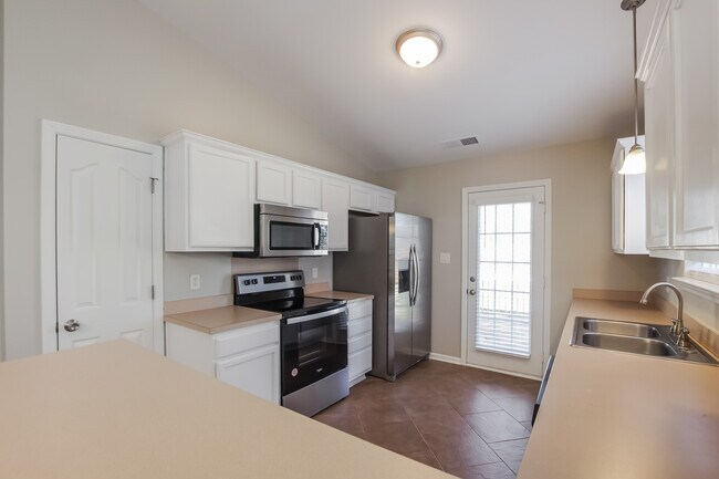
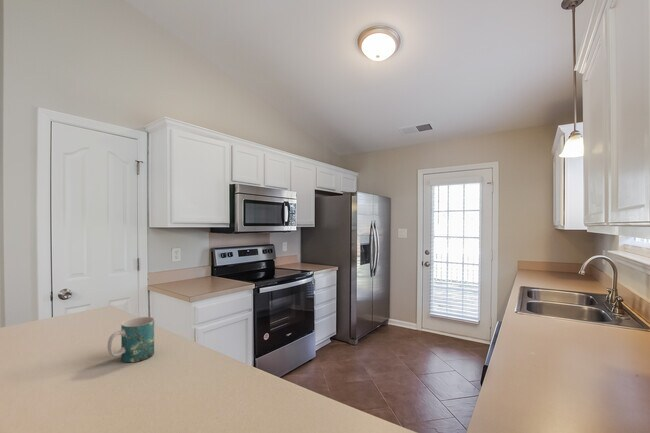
+ mug (131, 340)
